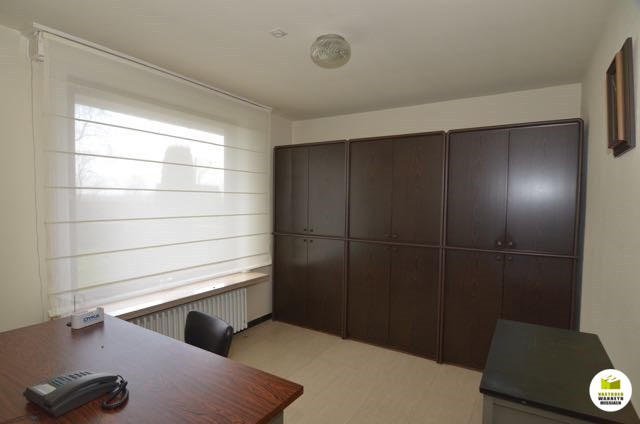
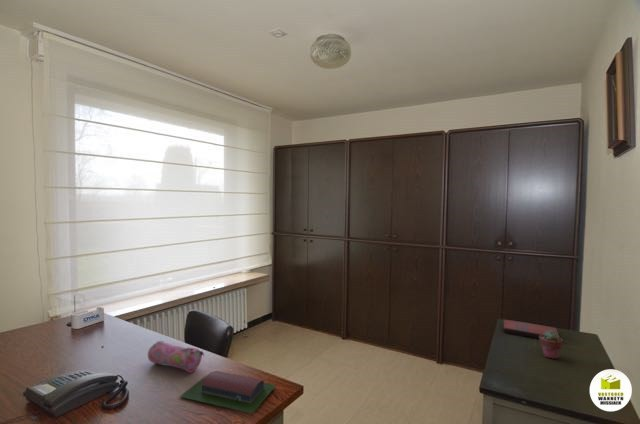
+ pencil case (175, 355)
+ paperback book (529, 329)
+ potted succulent (550, 343)
+ architectural model (229, 385)
